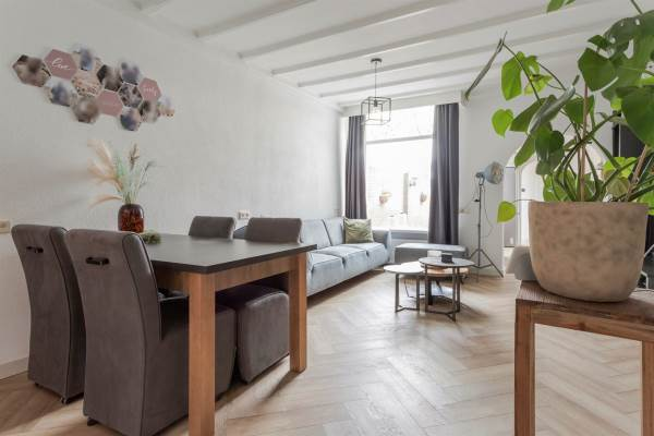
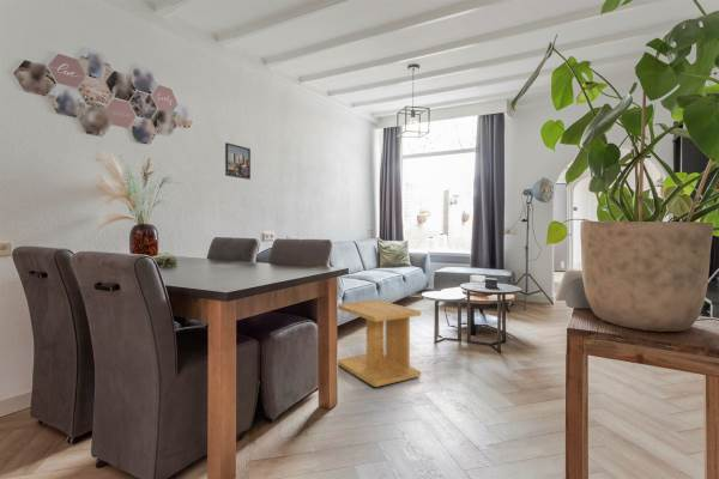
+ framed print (237, 162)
+ side table (376, 339)
